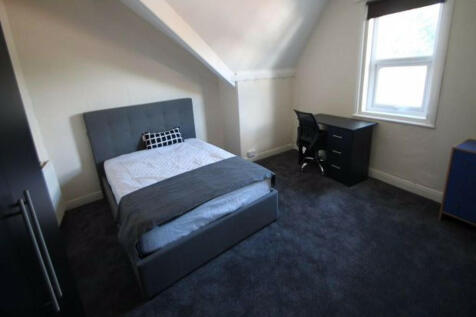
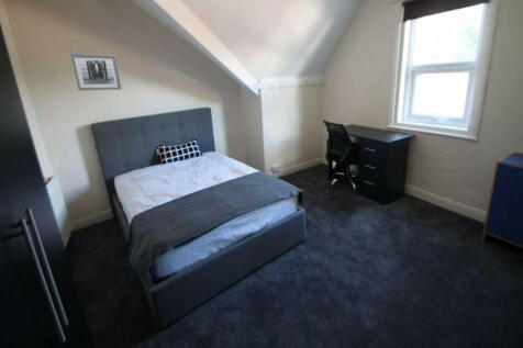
+ wall art (97, 72)
